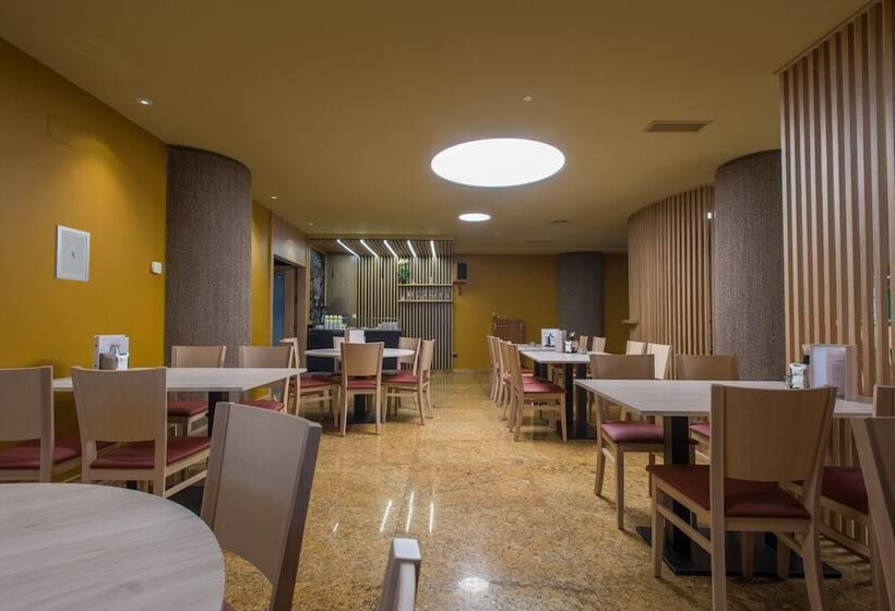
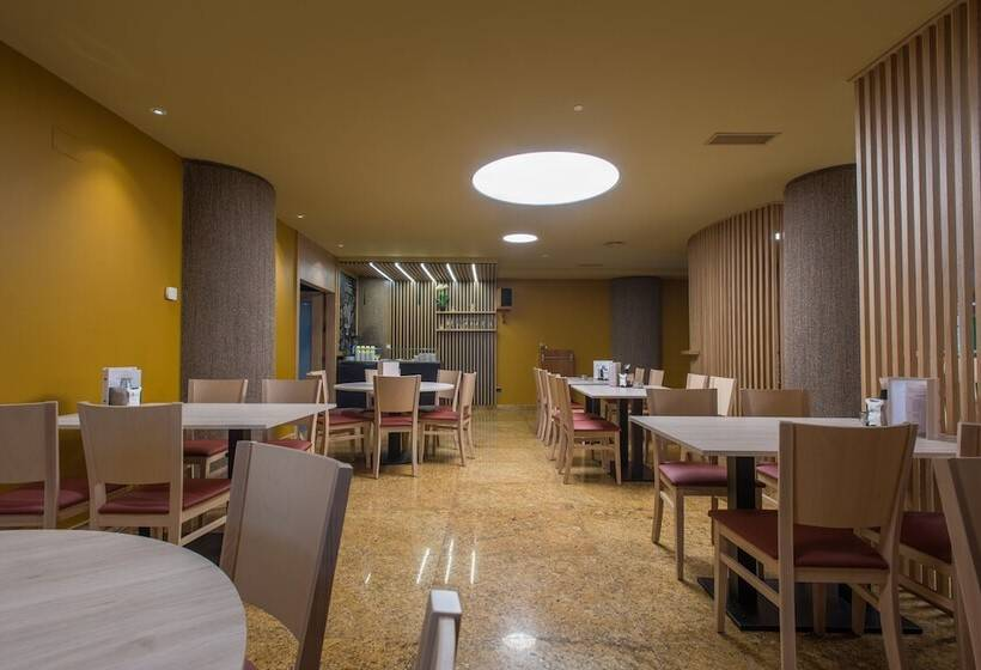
- wall art (72, 254)
